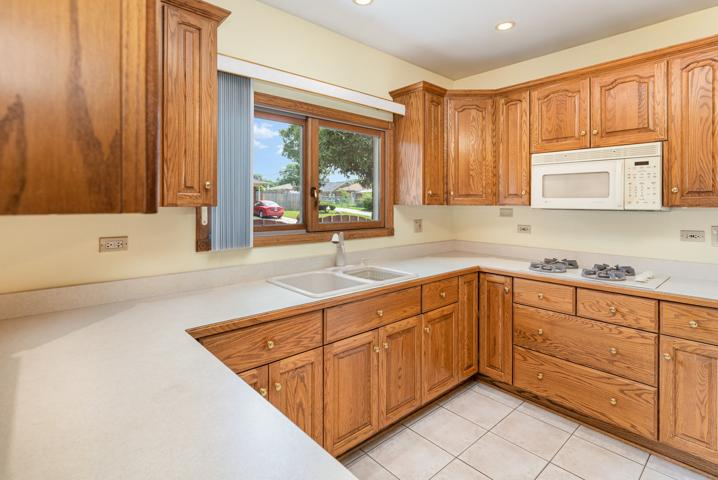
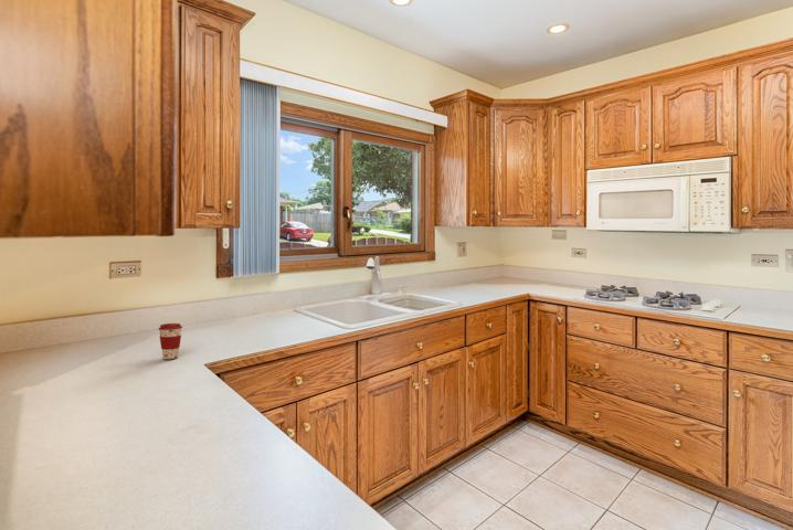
+ coffee cup (170, 340)
